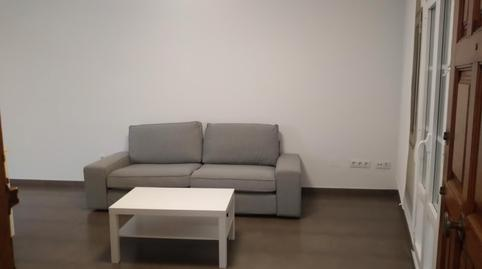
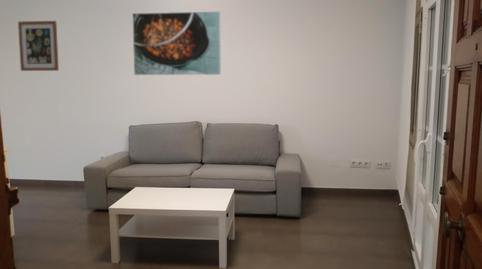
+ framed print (176, 43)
+ wall art (38, 46)
